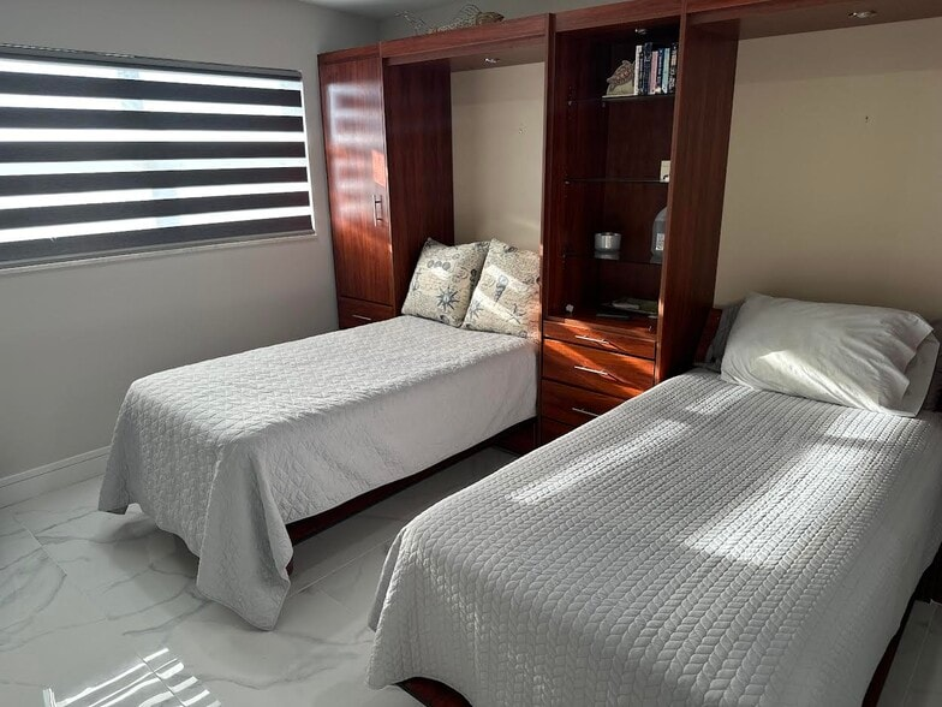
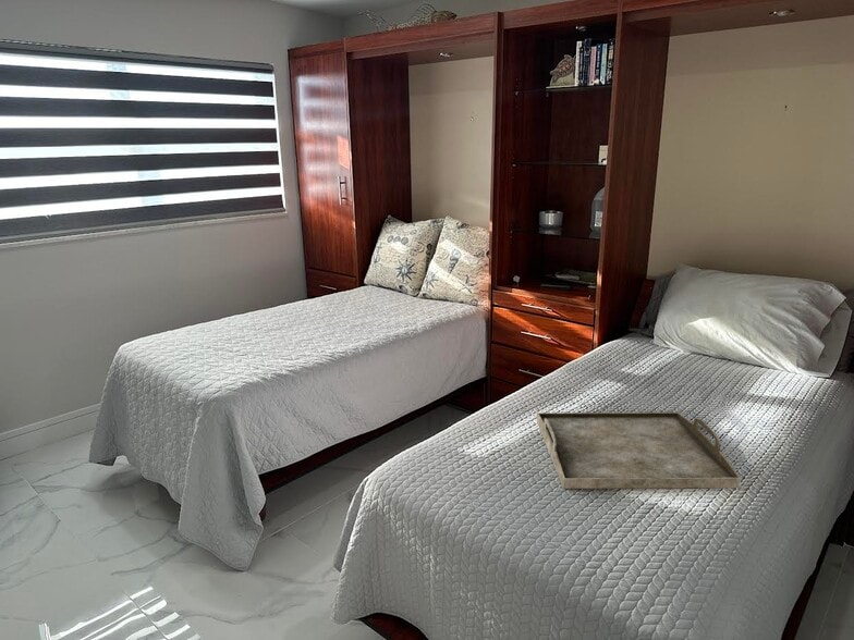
+ serving tray (627, 438)
